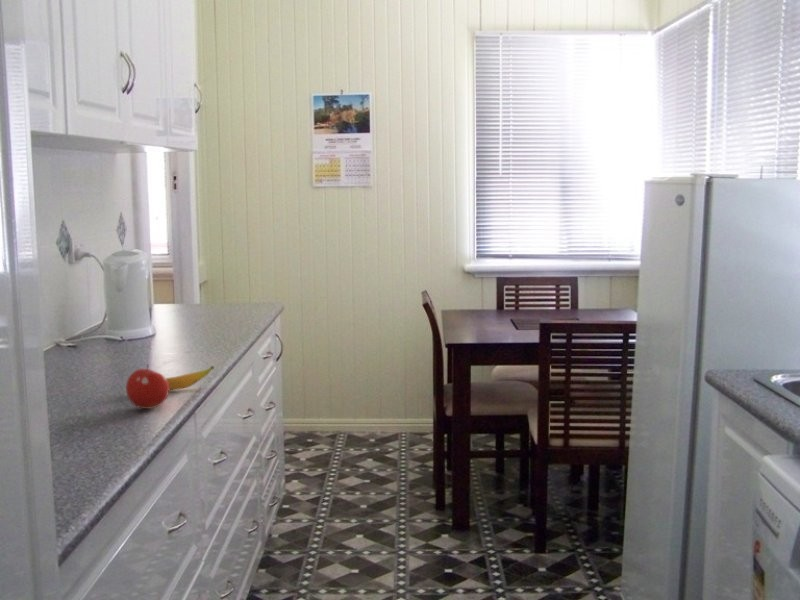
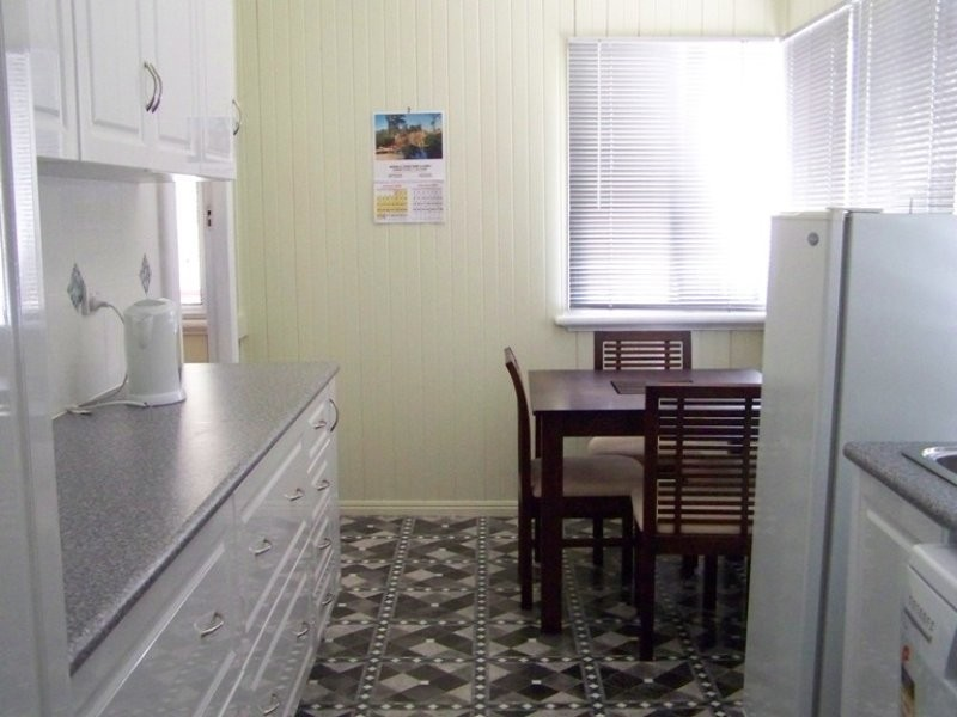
- fruit (147, 385)
- banana (174, 378)
